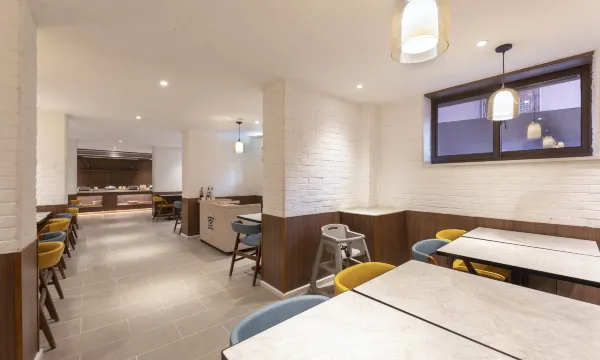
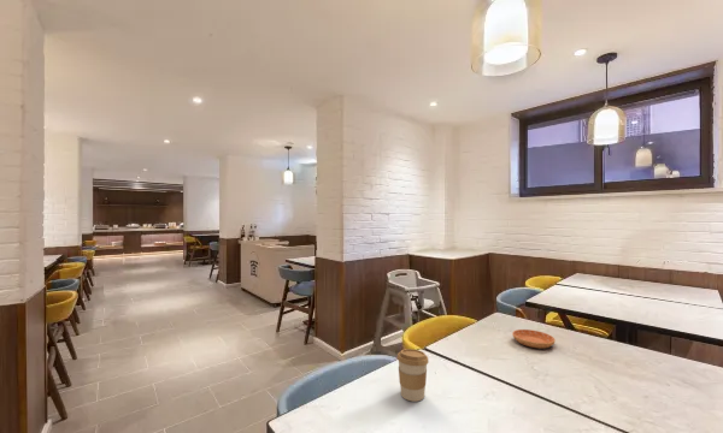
+ coffee cup (412, 373)
+ saucer (533, 338)
